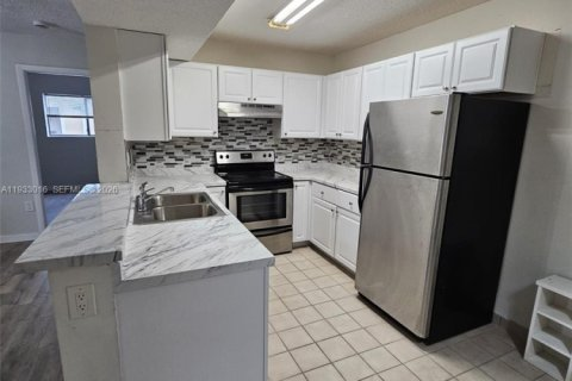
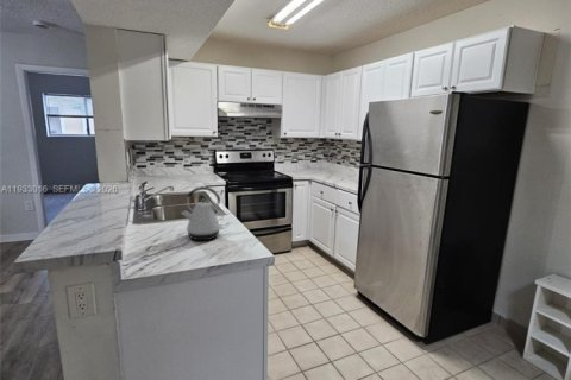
+ kettle (201, 211)
